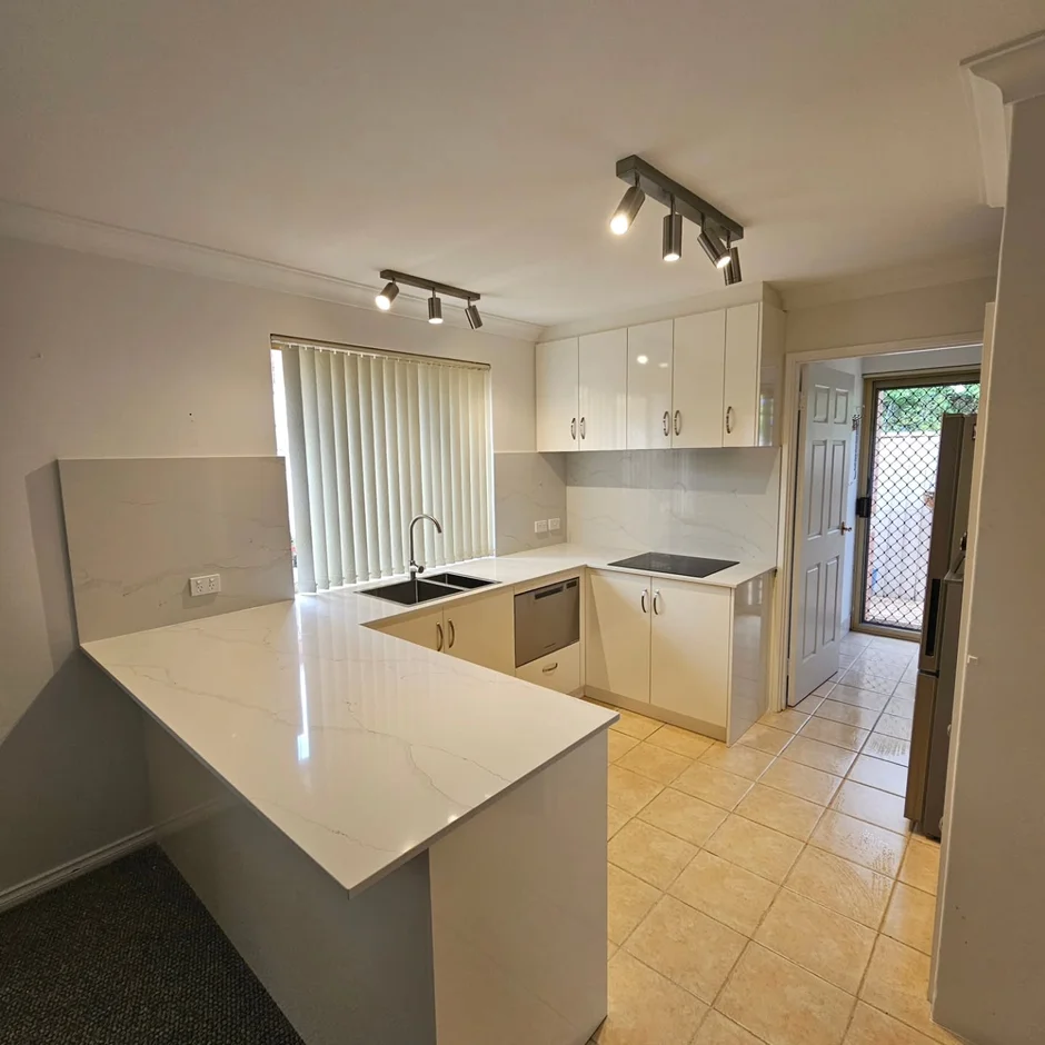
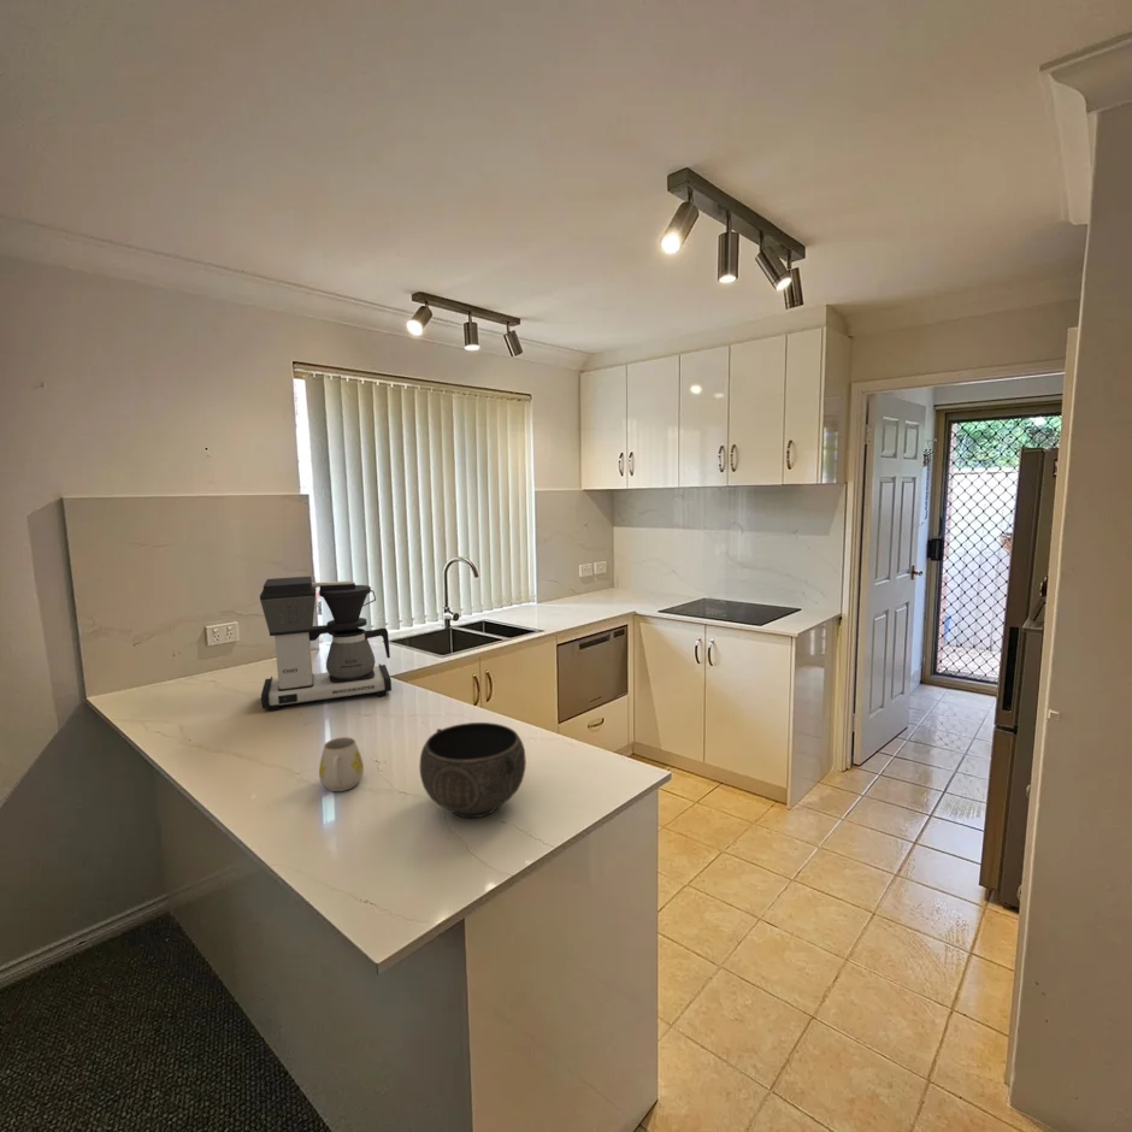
+ mug (340, 766)
+ bowl (473, 773)
+ coffee maker (329, 633)
